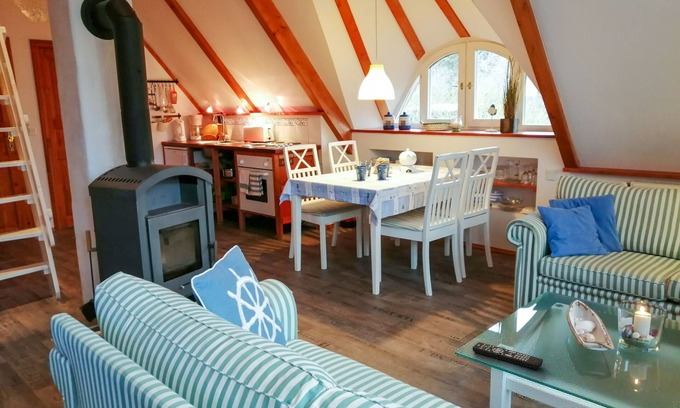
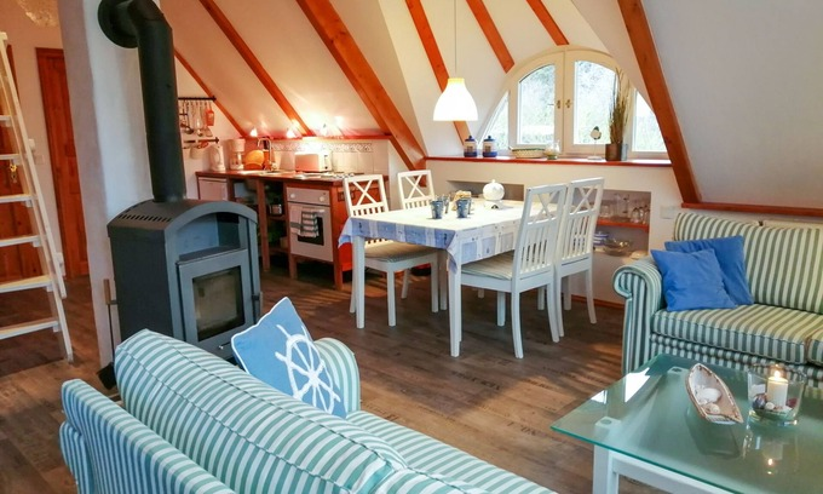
- remote control (506, 355)
